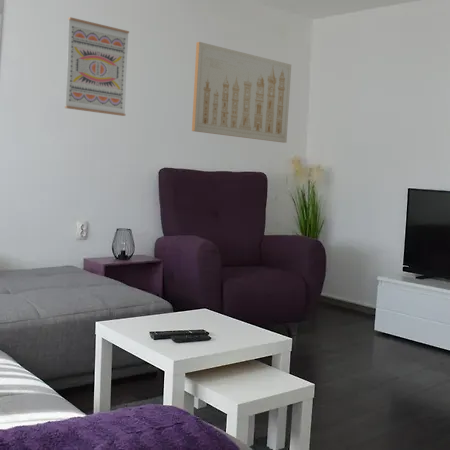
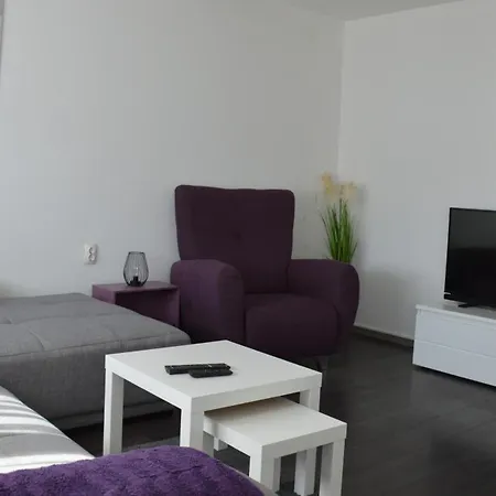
- wall art (97, 68)
- wall art (244, 95)
